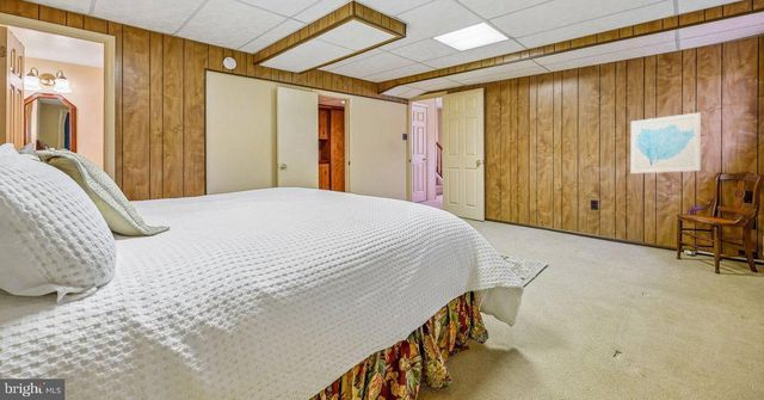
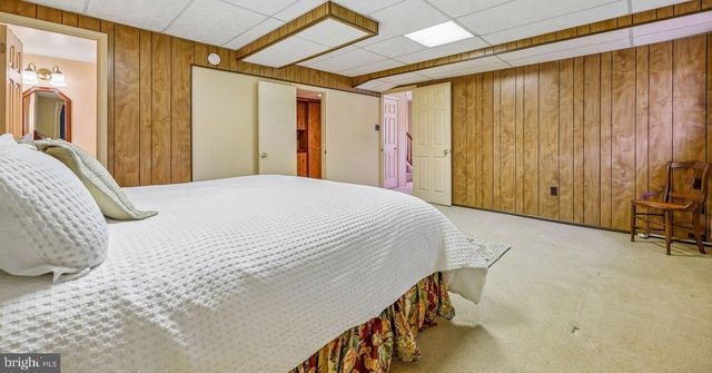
- wall art (664, 144)
